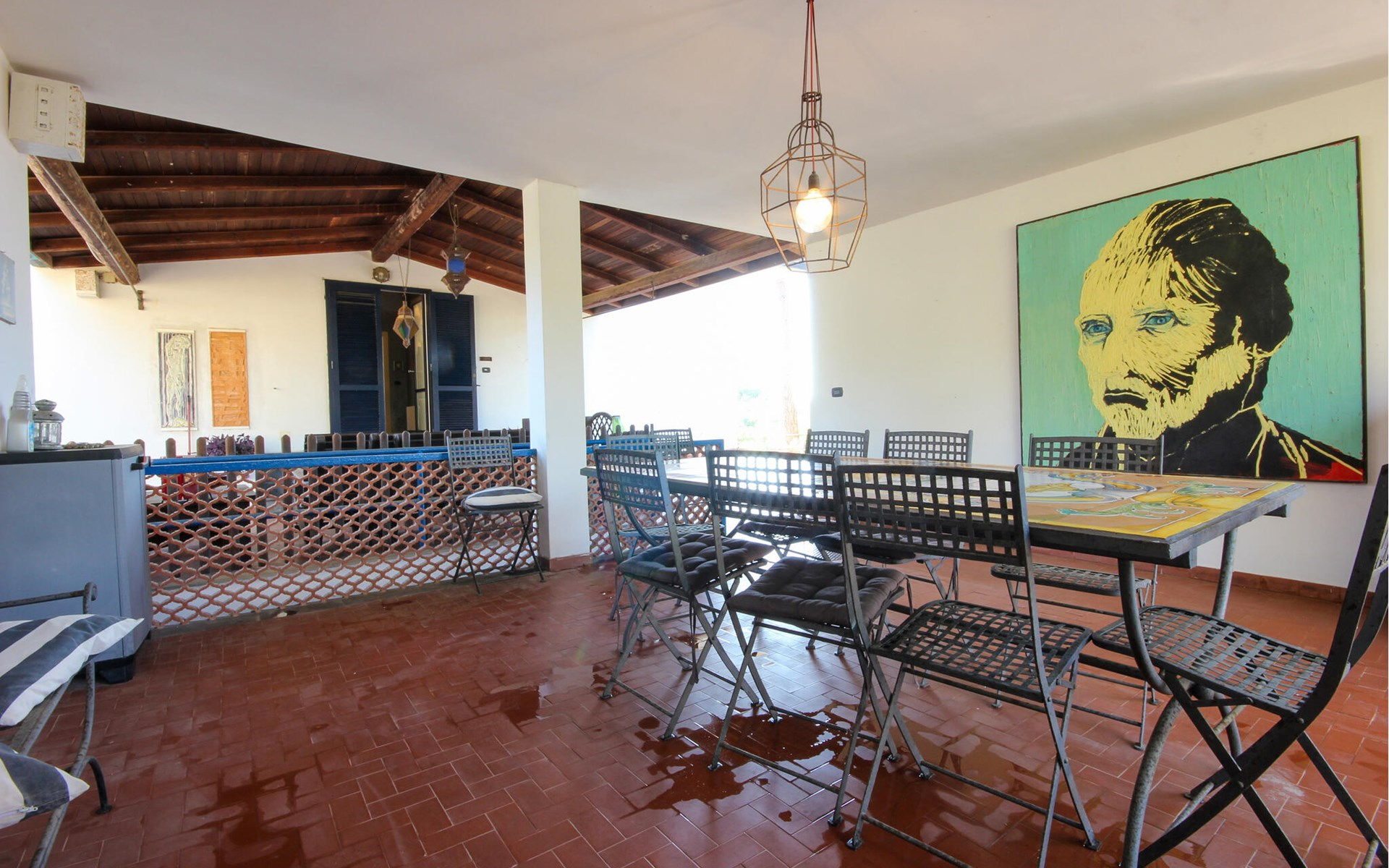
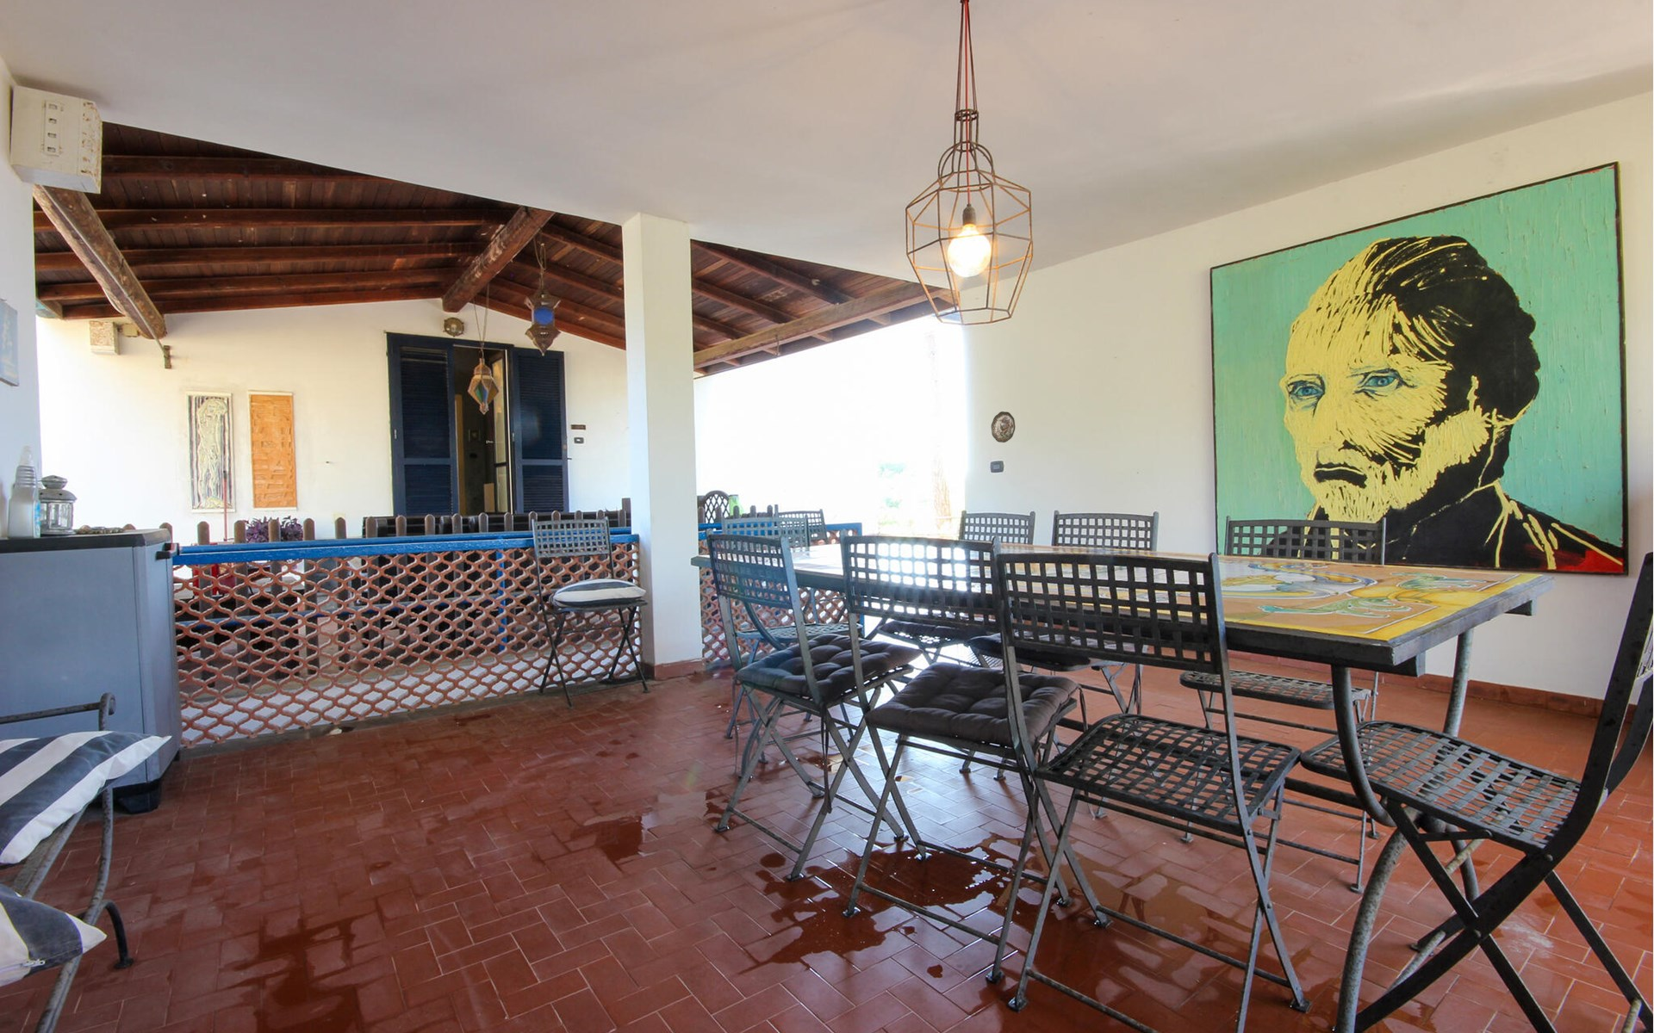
+ decorative plate (1004, 427)
